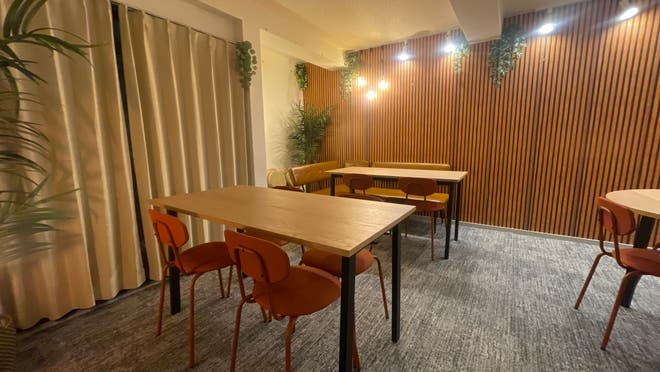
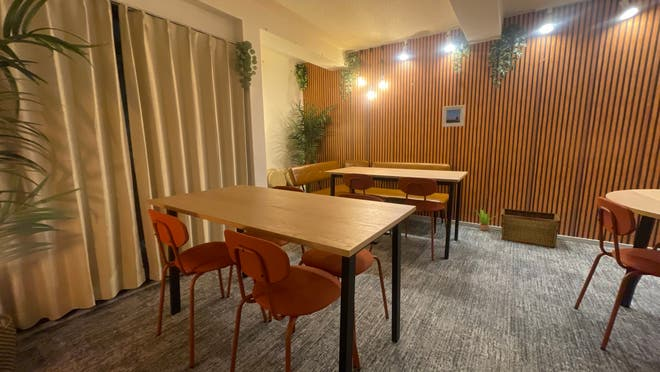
+ potted plant (485, 219)
+ hamper (527, 226)
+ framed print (453, 116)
